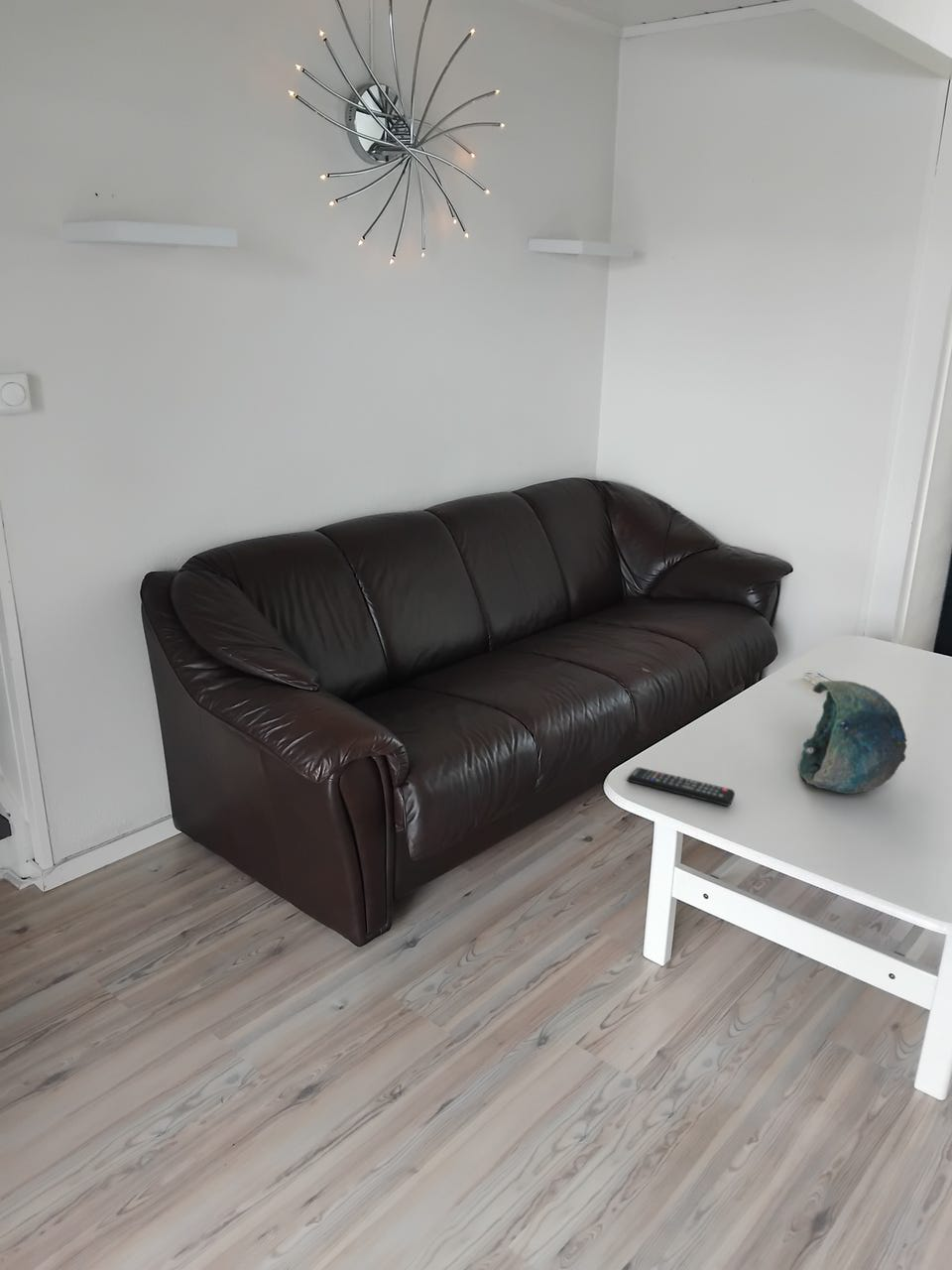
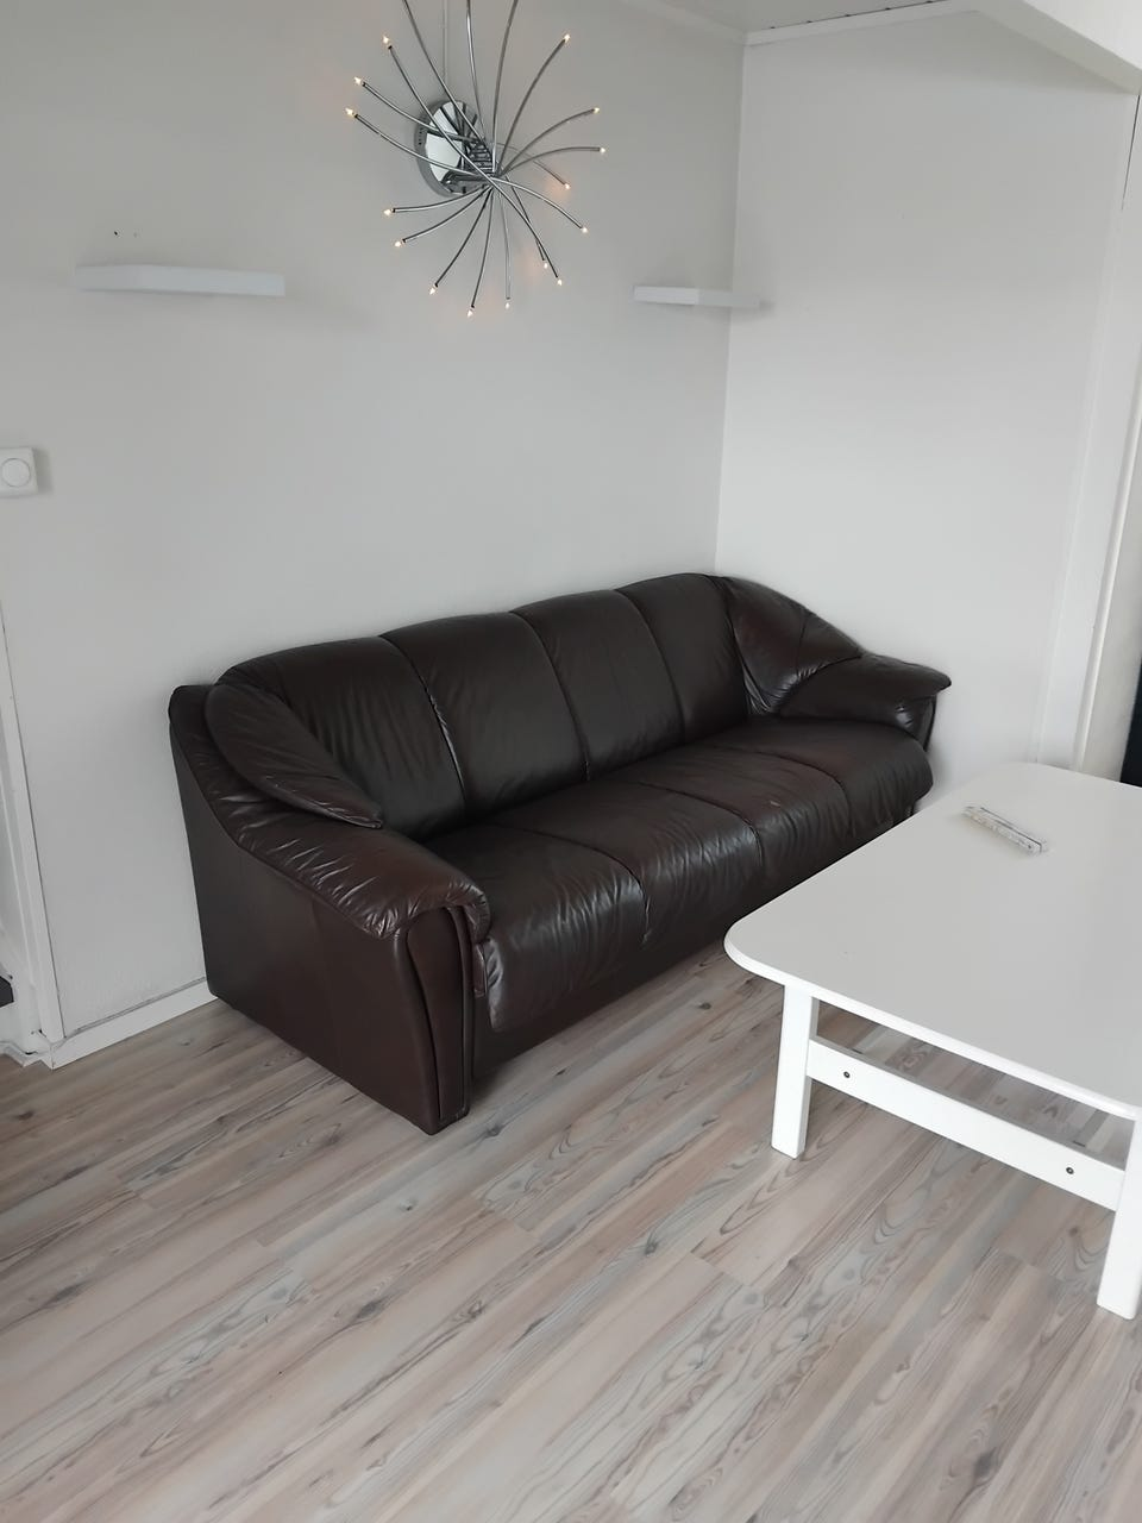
- decorative bowl (847, 737)
- remote control (679, 786)
